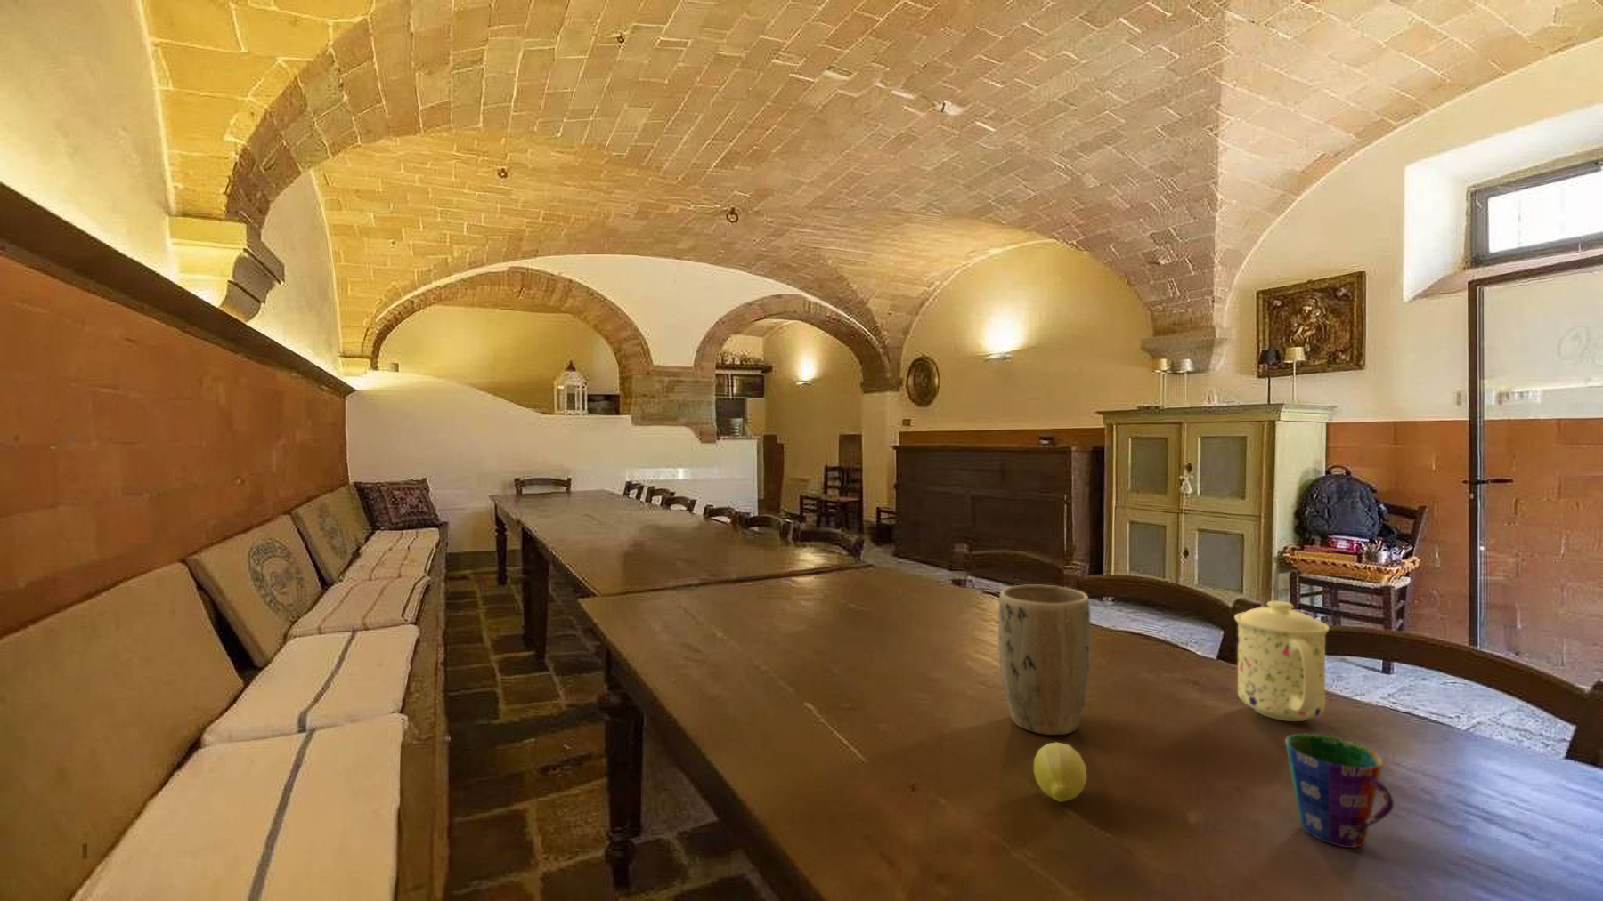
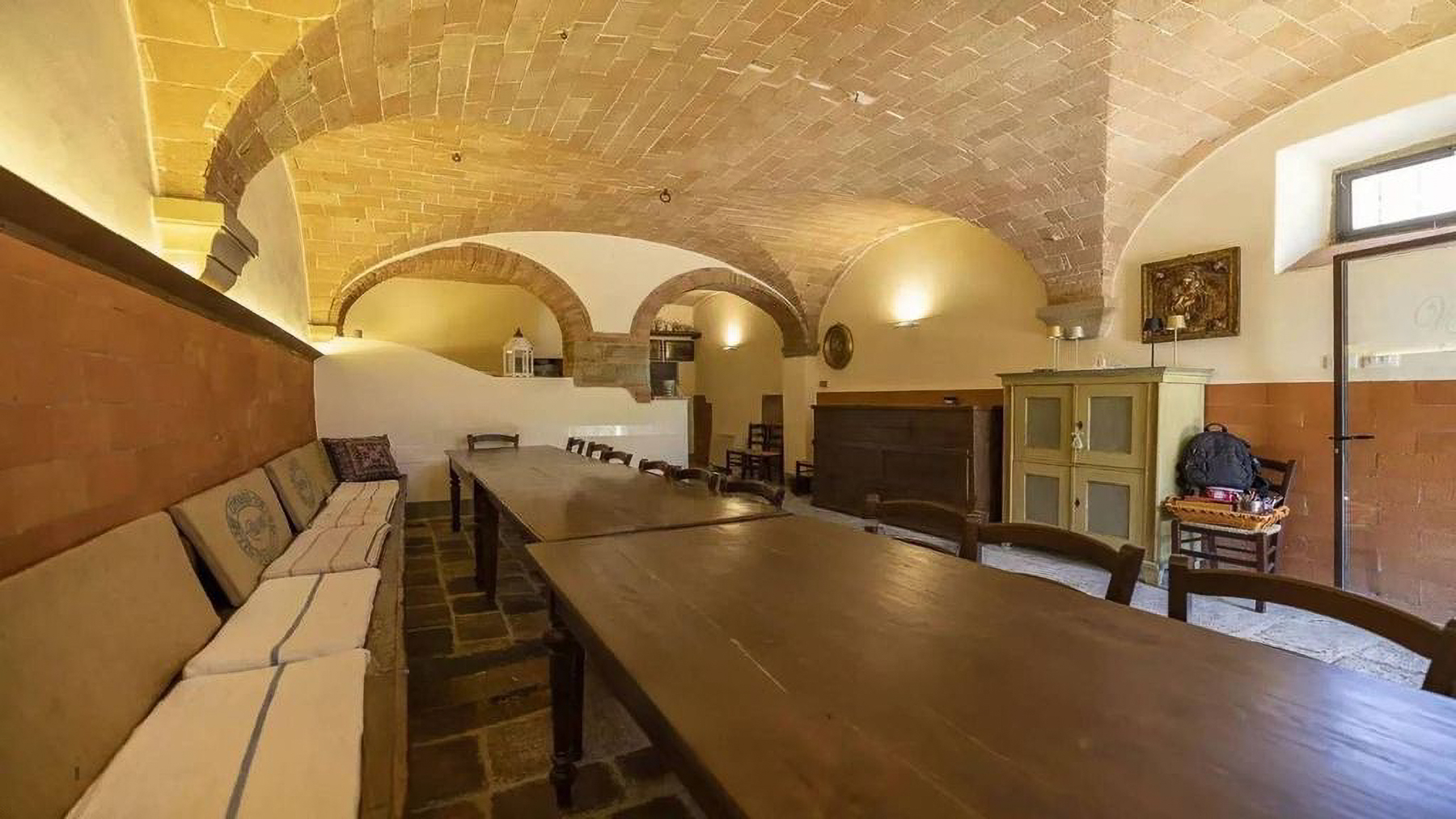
- plant pot (1044, 657)
- cup (1342, 798)
- fruit (1060, 772)
- mug (1283, 660)
